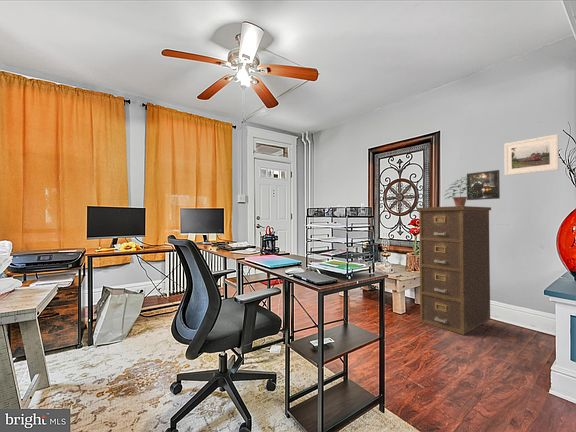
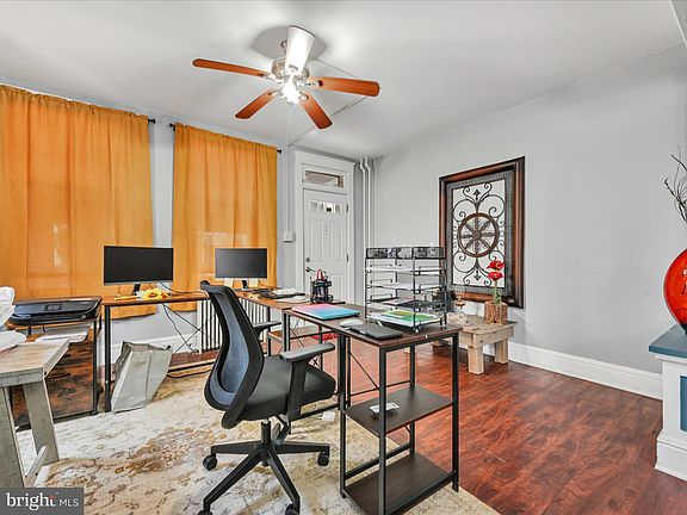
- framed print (529, 156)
- potted plant (459, 192)
- filing cabinet (454, 263)
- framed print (482, 185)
